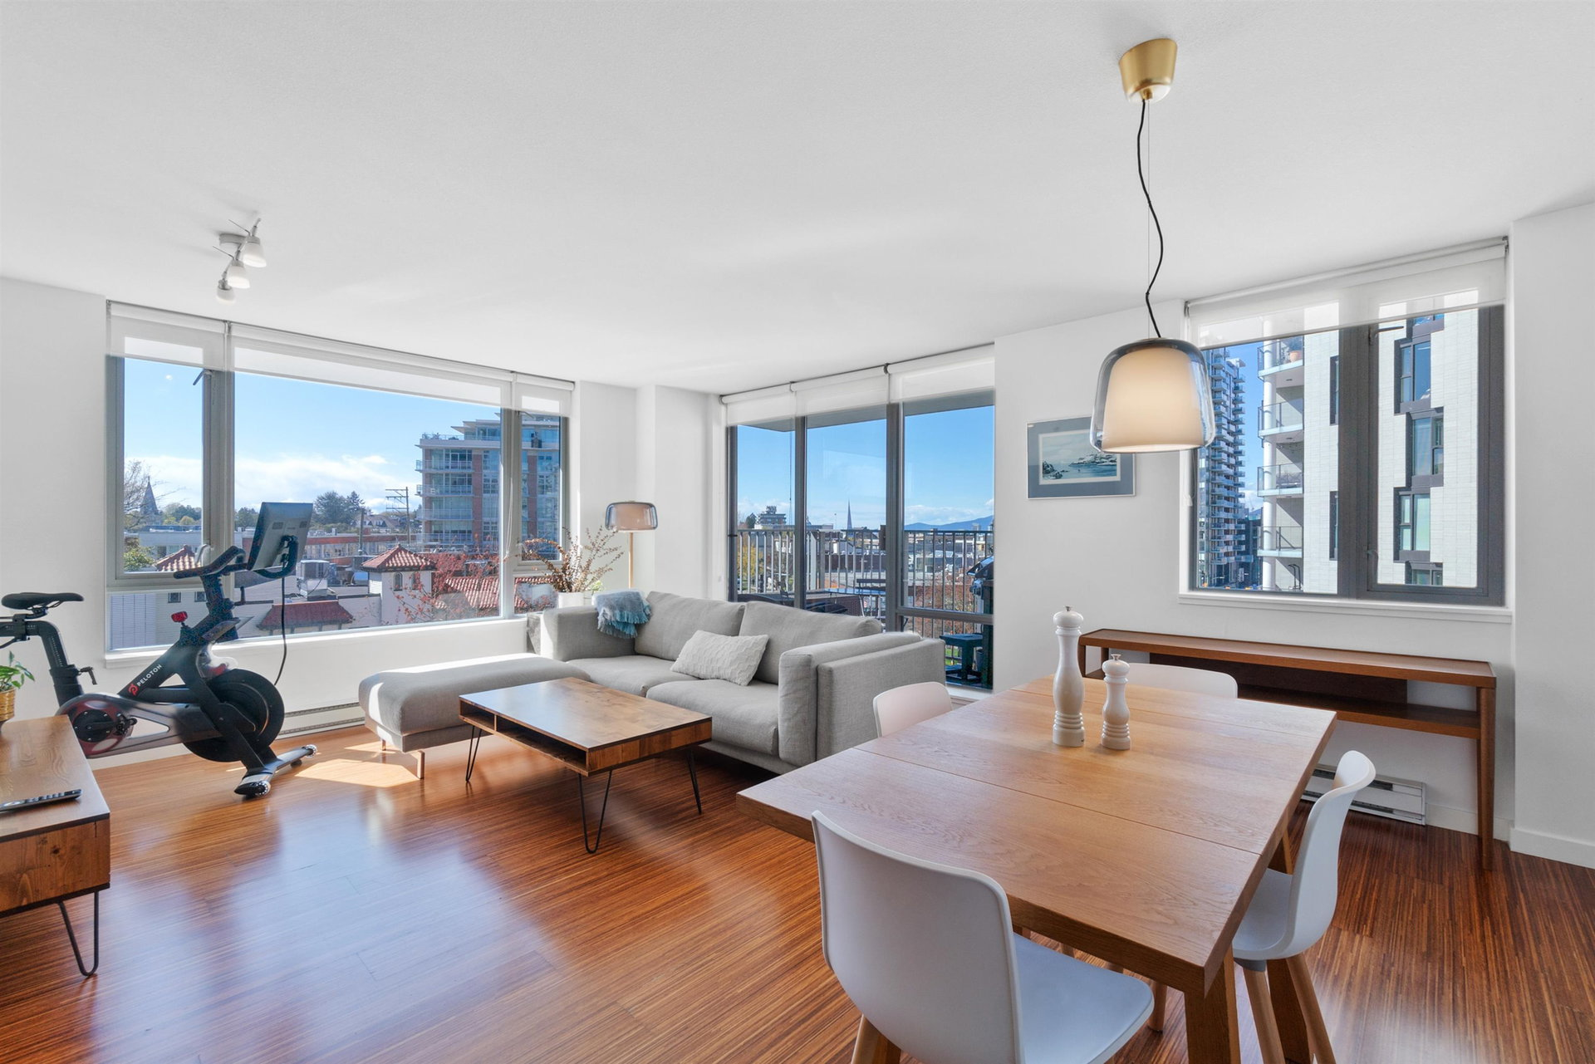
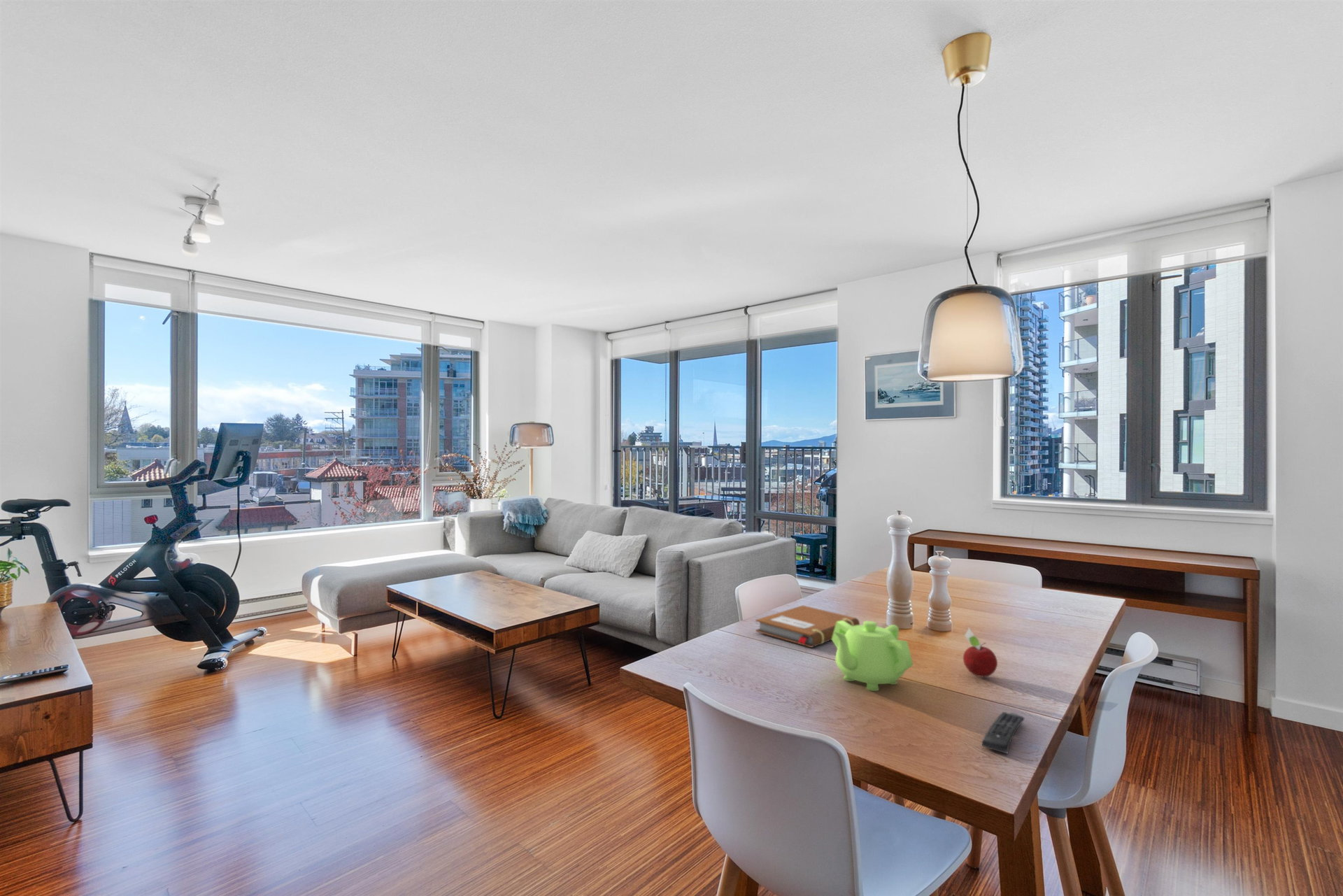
+ notebook (806, 625)
+ teapot (867, 652)
+ remote control (1004, 728)
+ fruit (976, 653)
